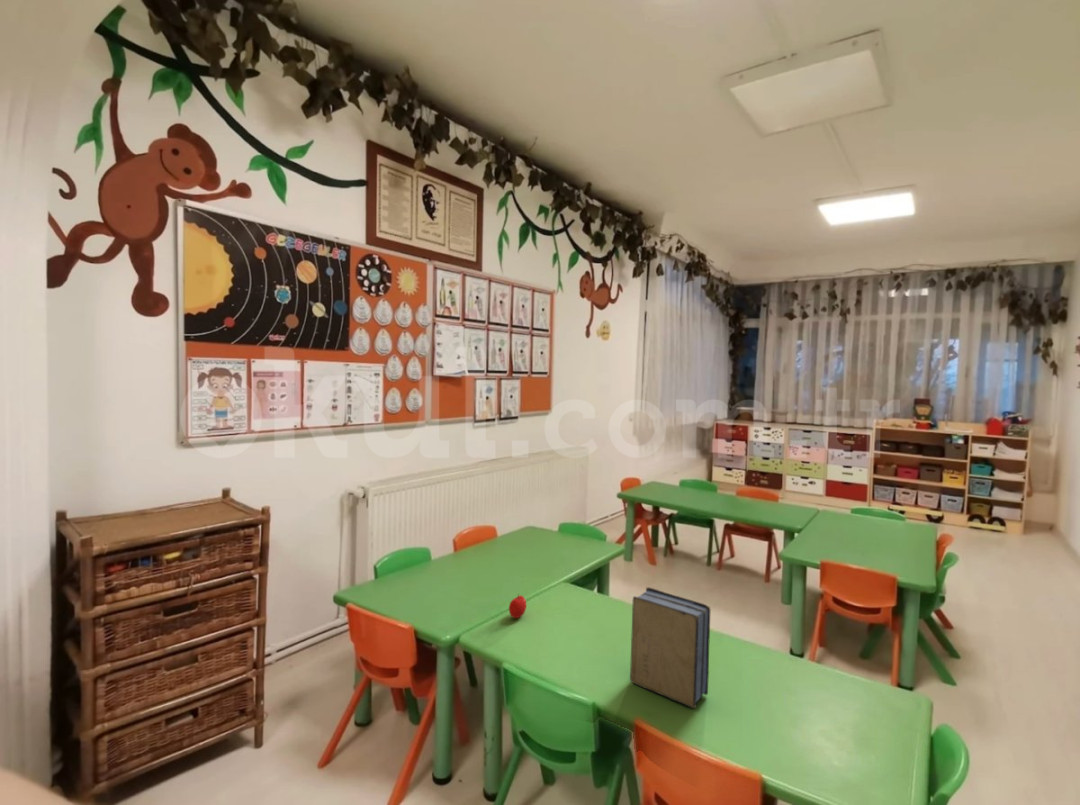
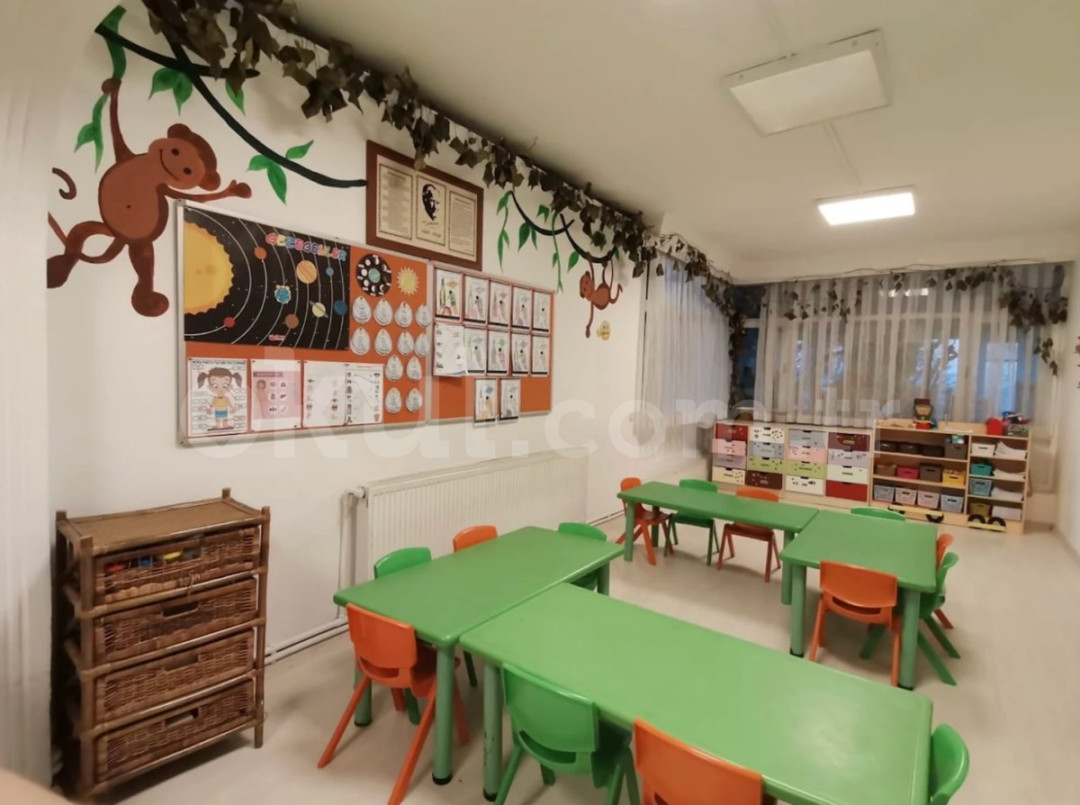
- book (669, 644)
- apple (517, 605)
